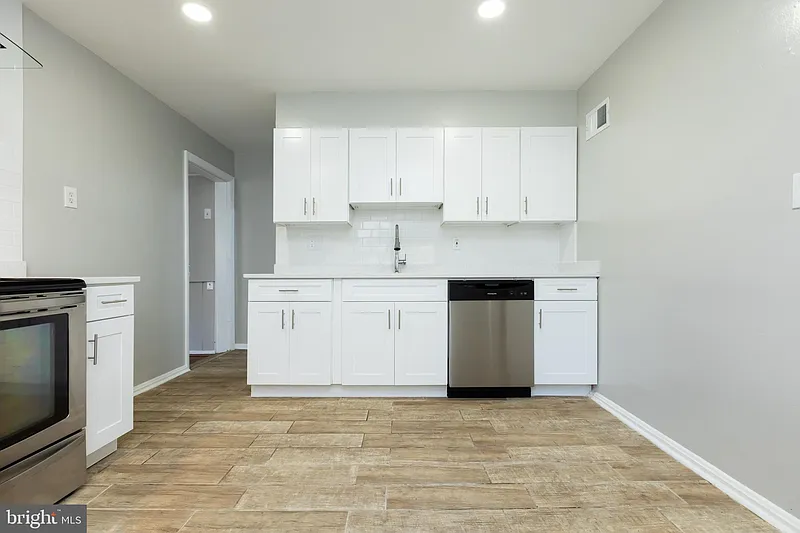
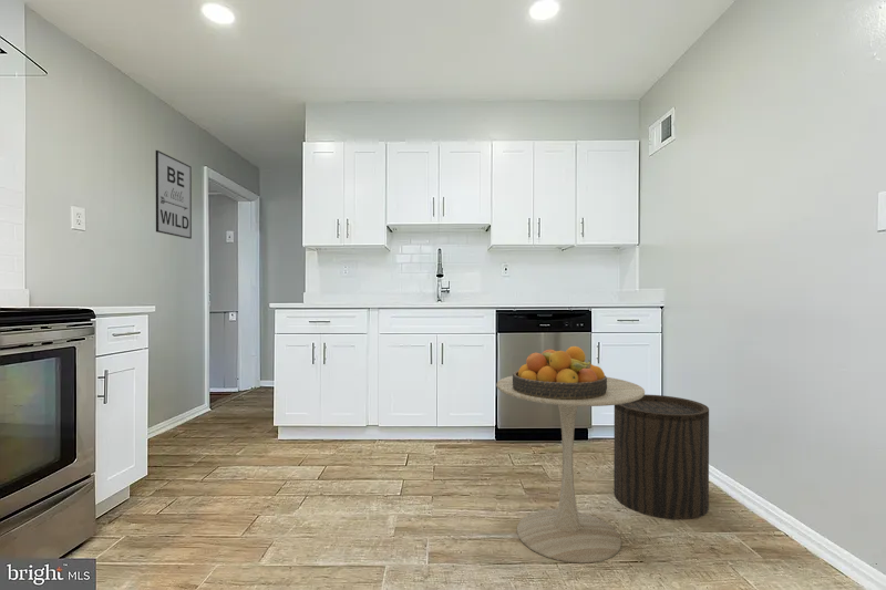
+ fruit bowl (558, 368)
+ side table (567, 459)
+ stool (659, 452)
+ wall art (174, 197)
